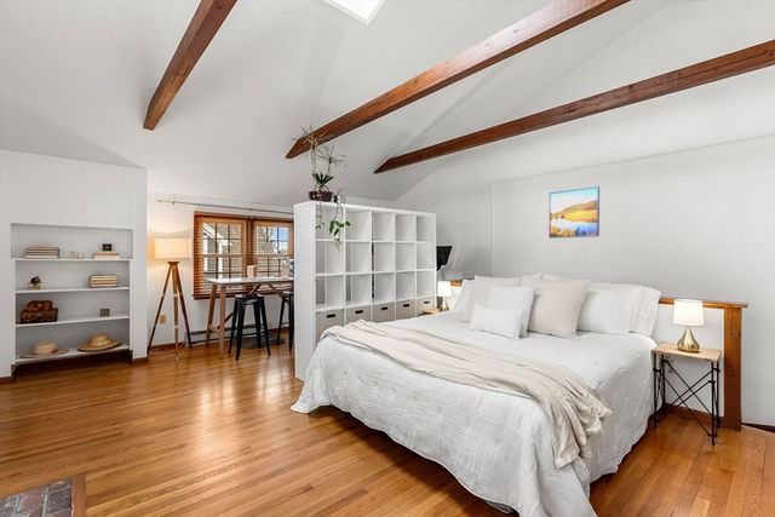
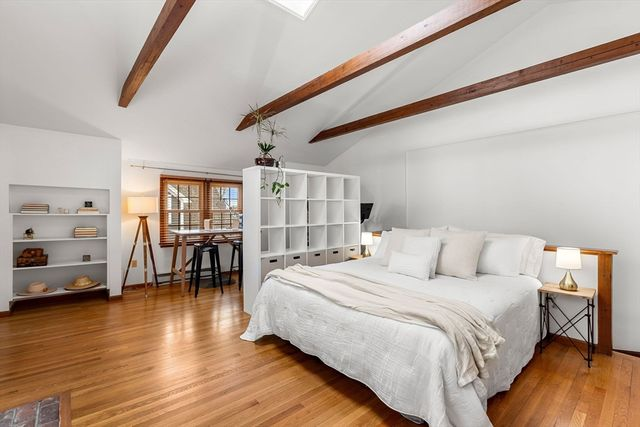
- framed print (573, 213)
